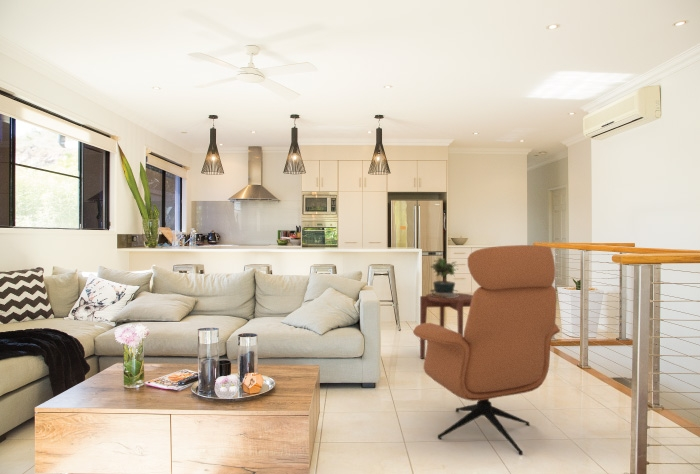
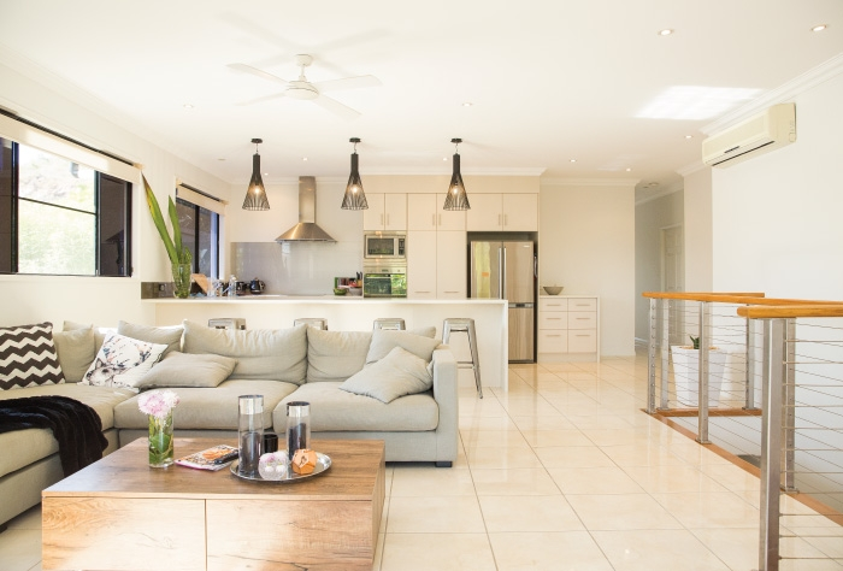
- potted plant (442, 276)
- armchair (484, 338)
- side table (443, 326)
